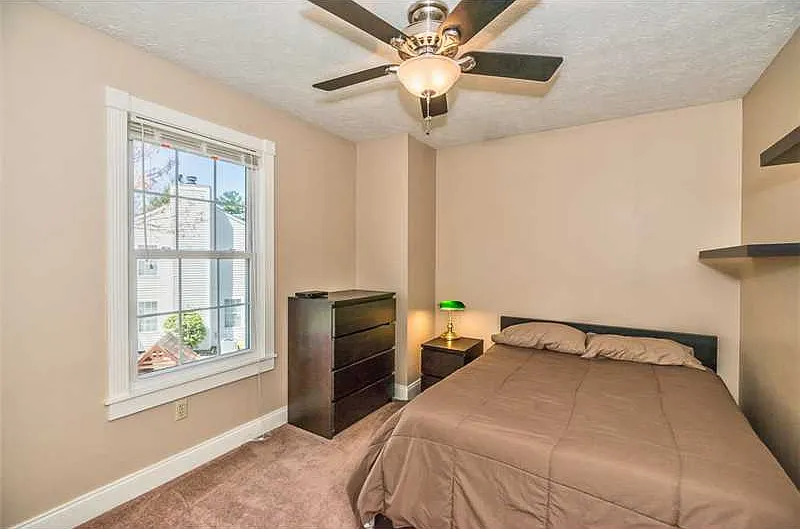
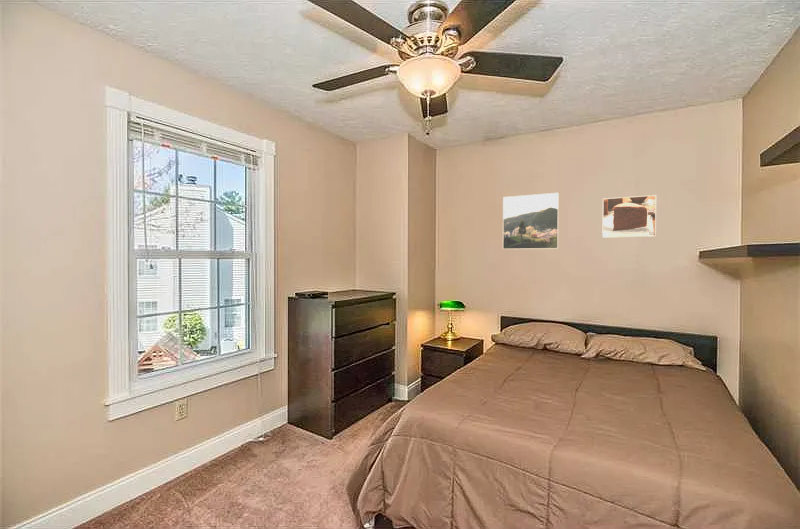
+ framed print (529, 222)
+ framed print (628, 217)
